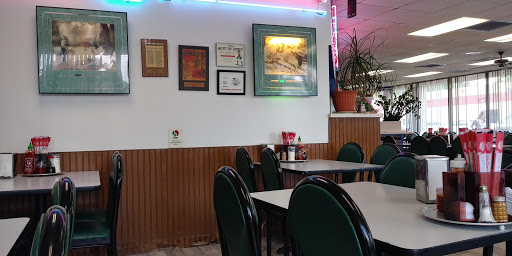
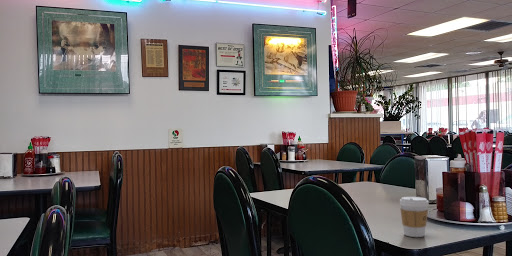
+ coffee cup (414, 215)
